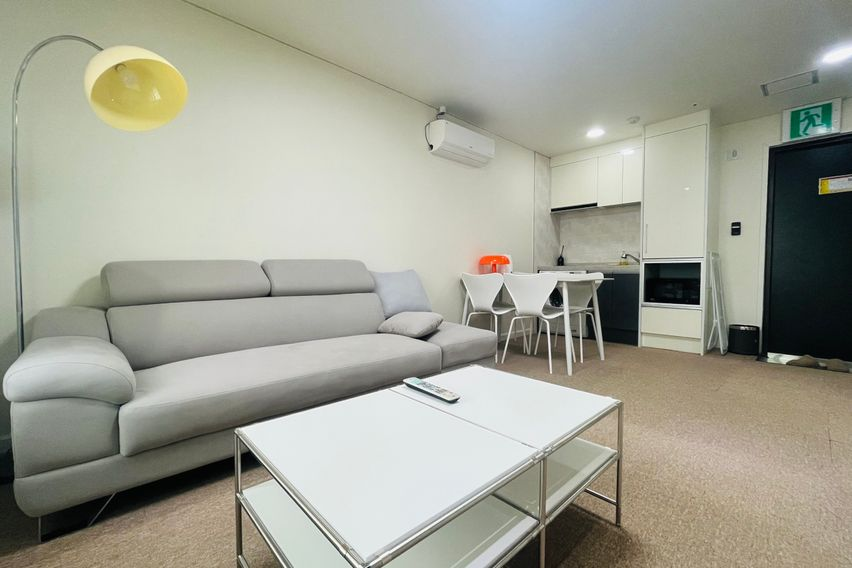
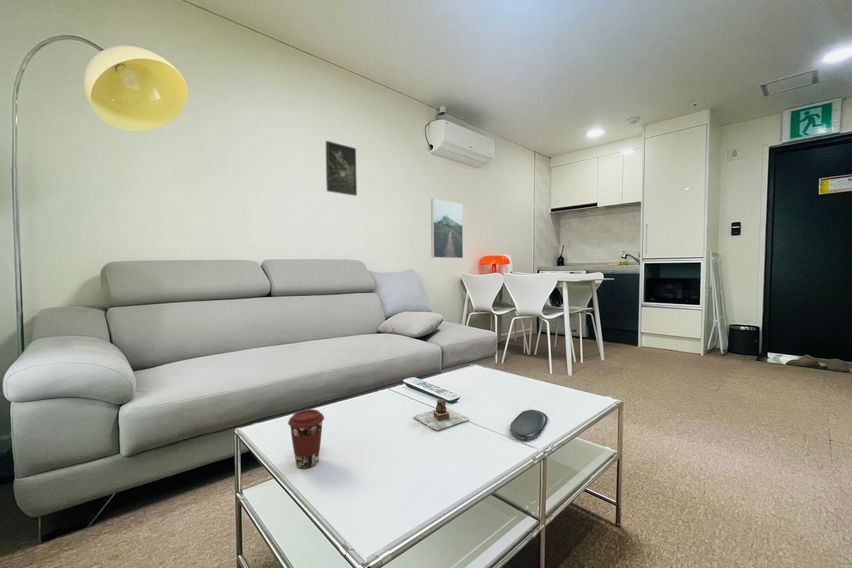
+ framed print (447, 229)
+ coffee cup (306, 438)
+ oval tray (529, 423)
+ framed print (341, 169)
+ teapot (441, 407)
